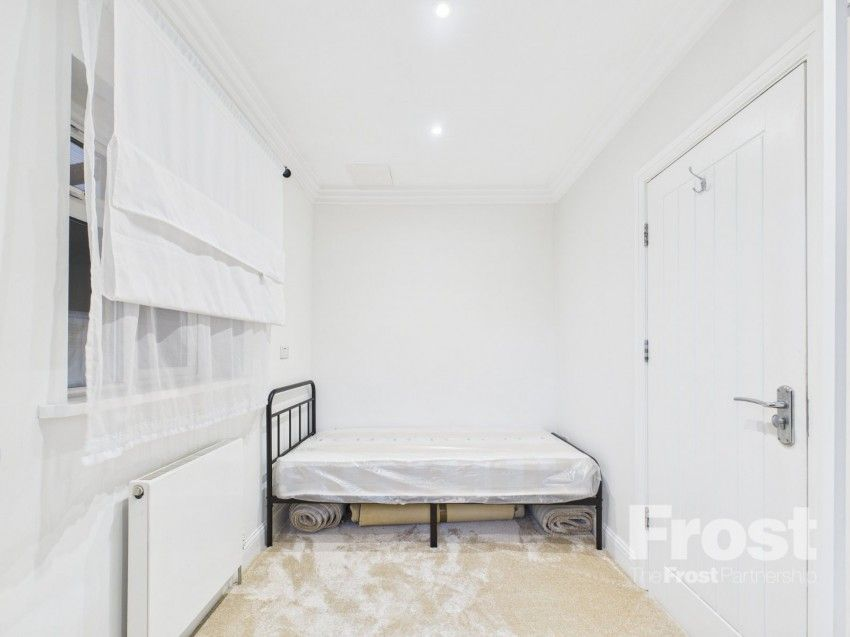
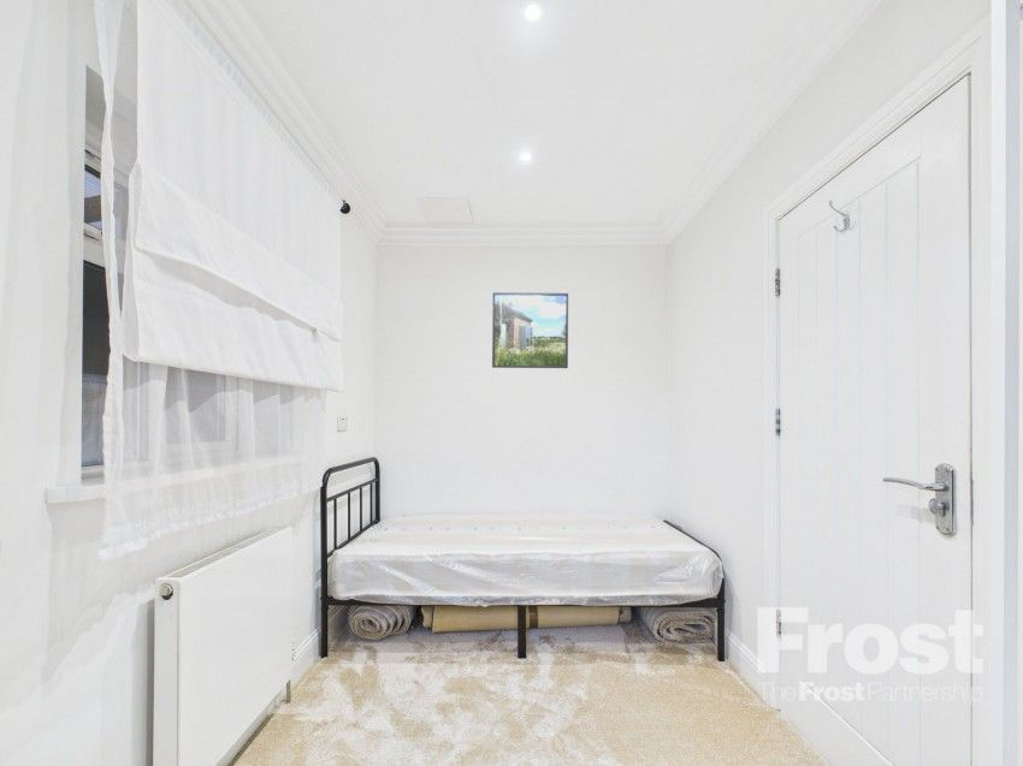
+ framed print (530, 329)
